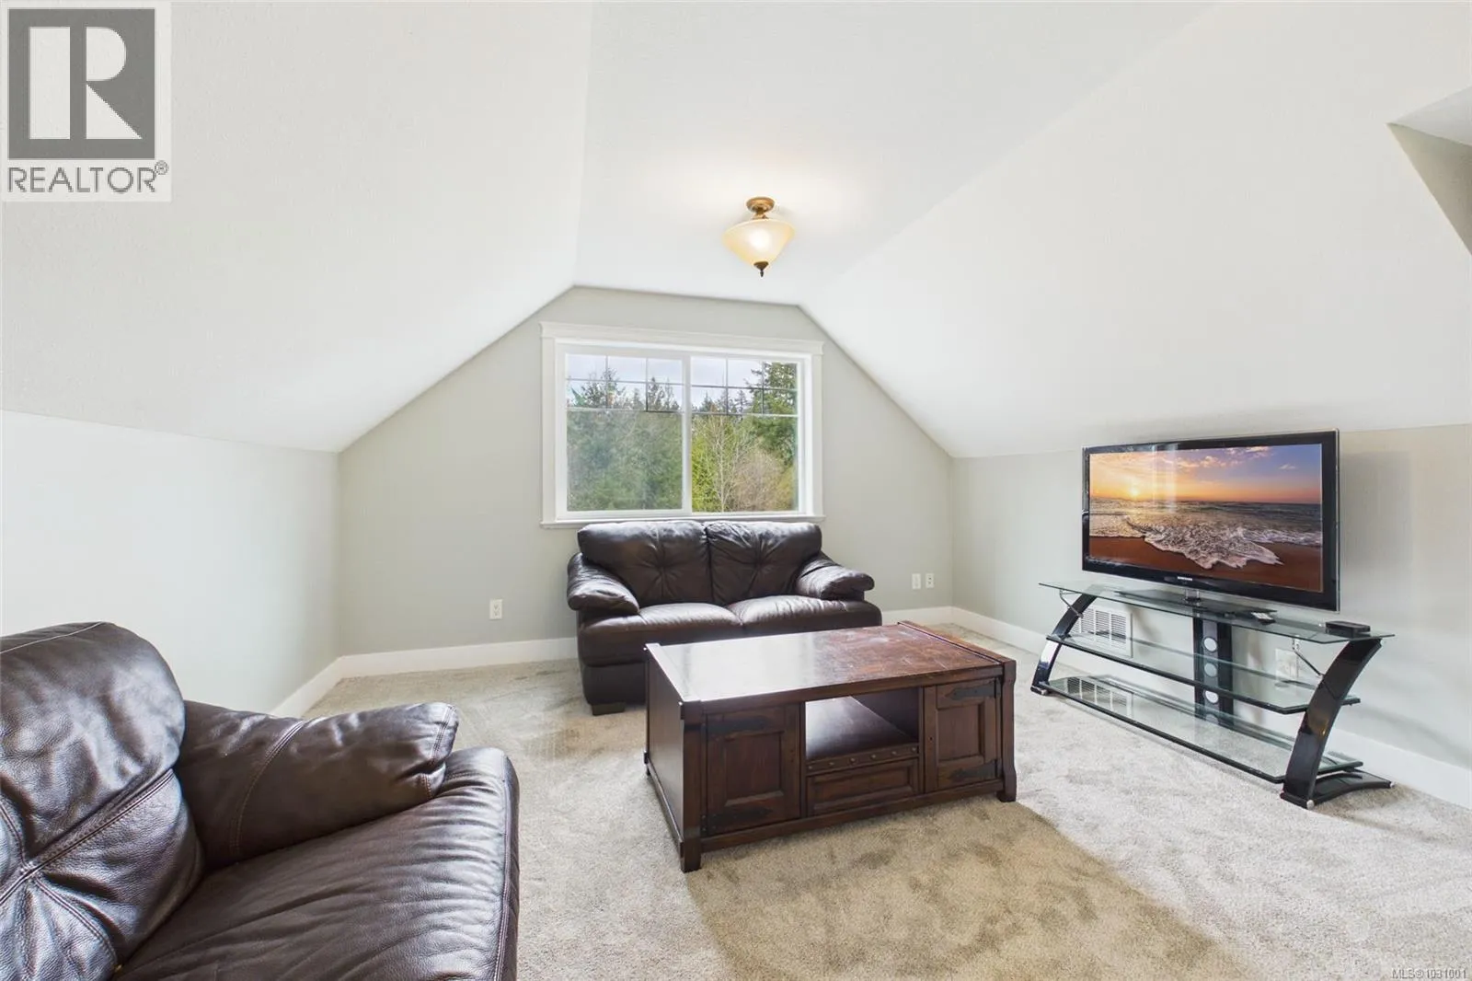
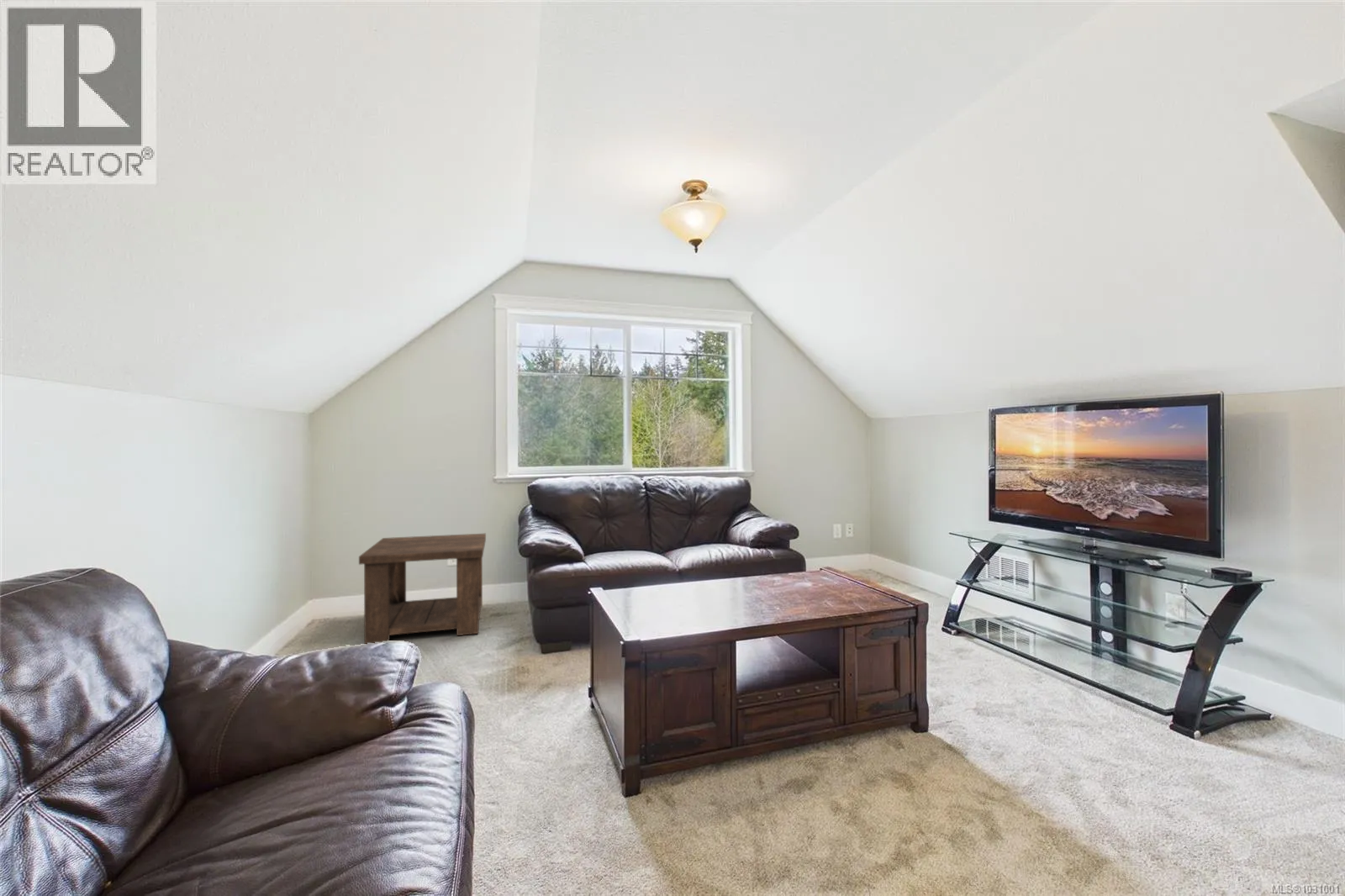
+ side table (434, 598)
